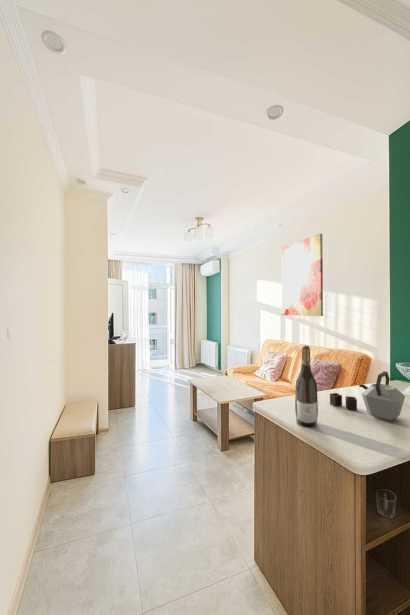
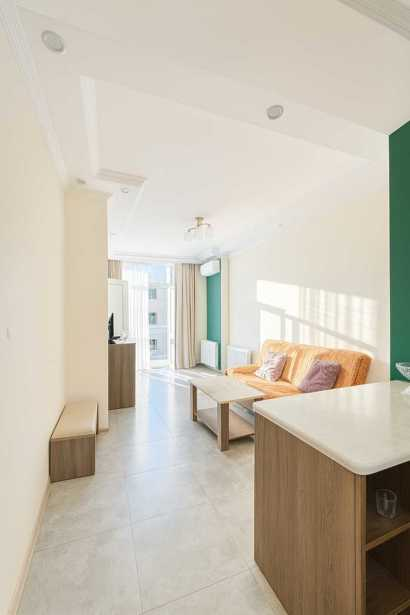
- wine bottle (306, 384)
- wall art (300, 278)
- kettle (364, 391)
